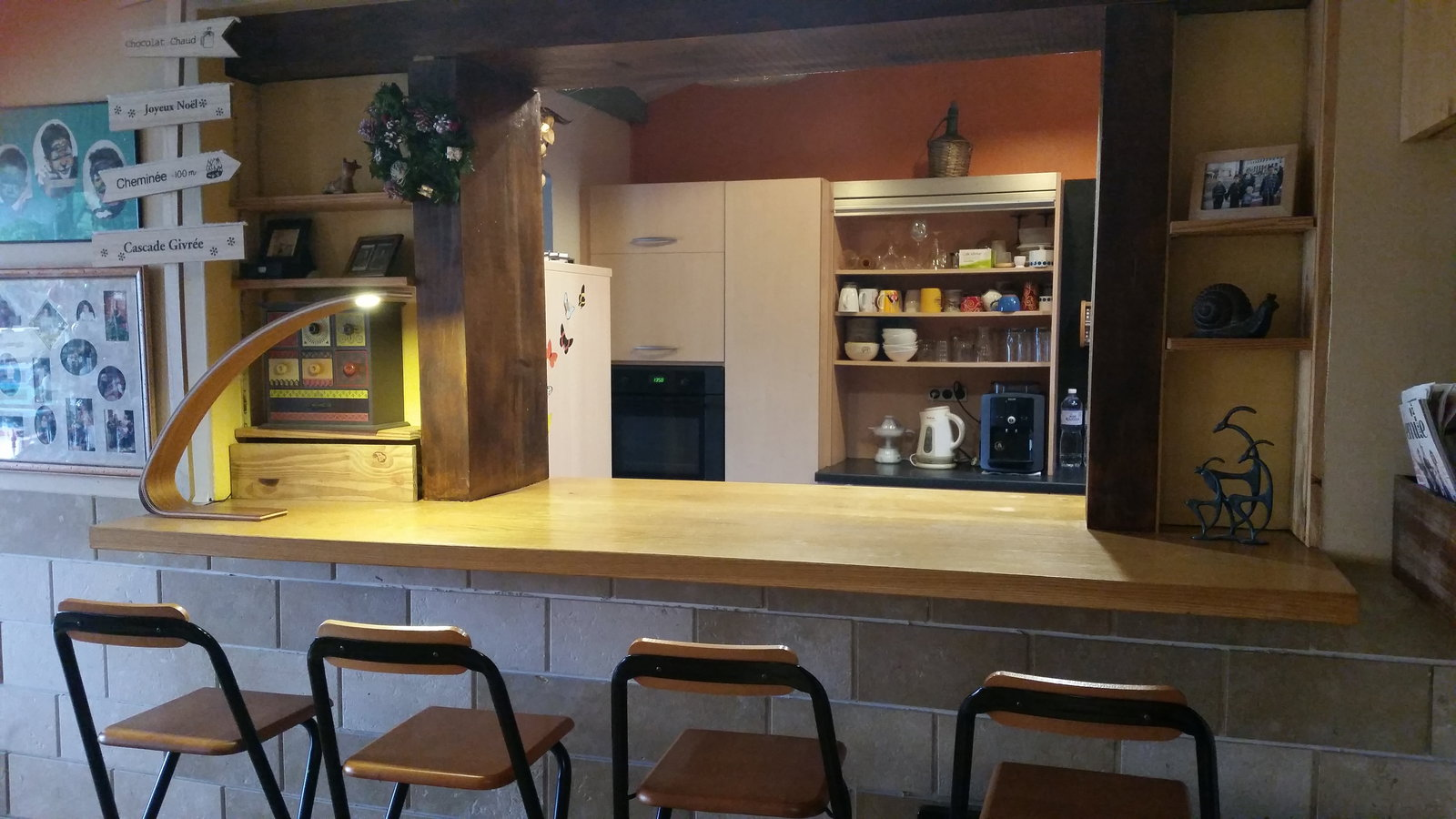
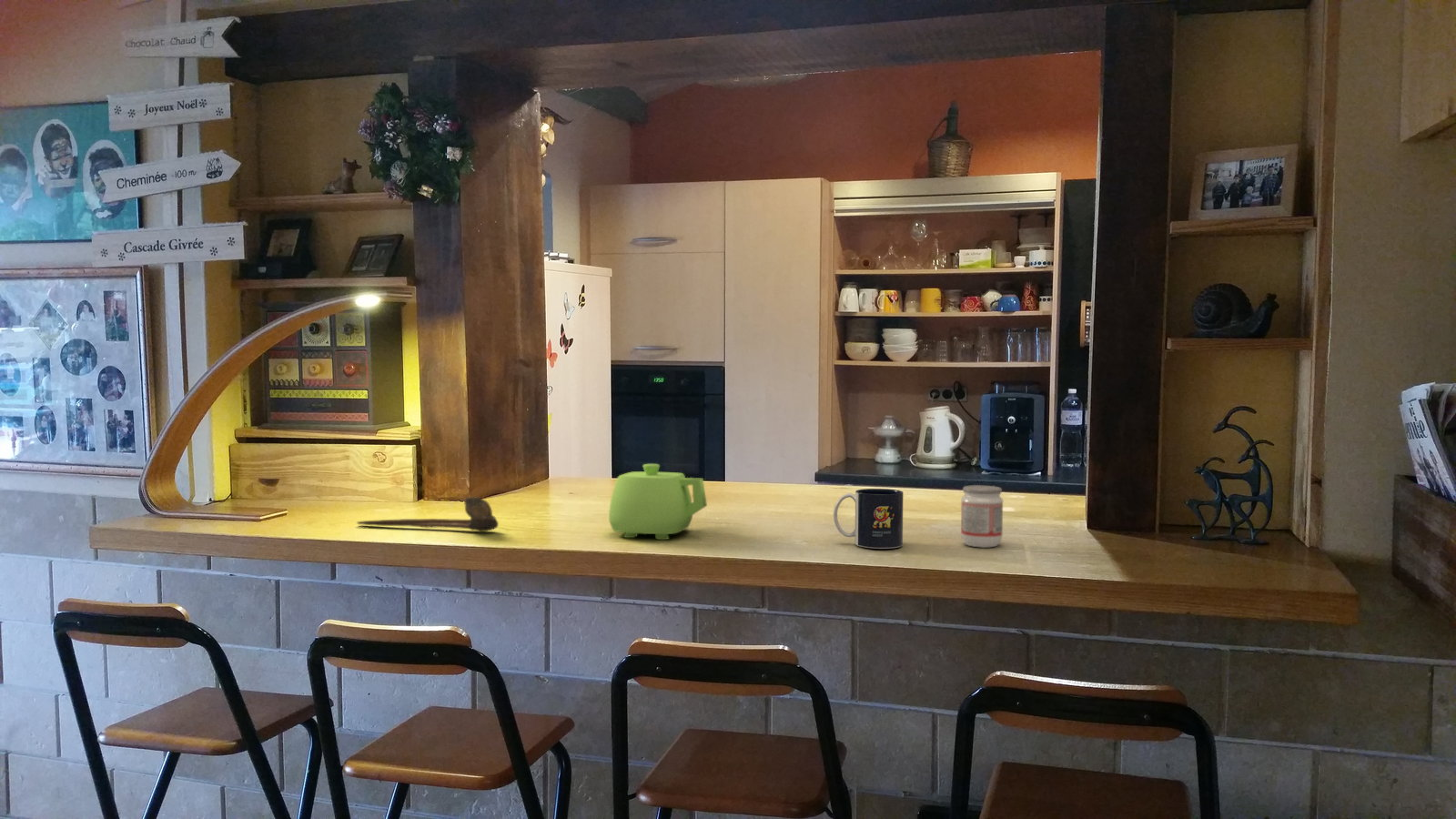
+ spoon (425, 519)
+ jam (981, 516)
+ mug (867, 517)
+ teapot (663, 498)
